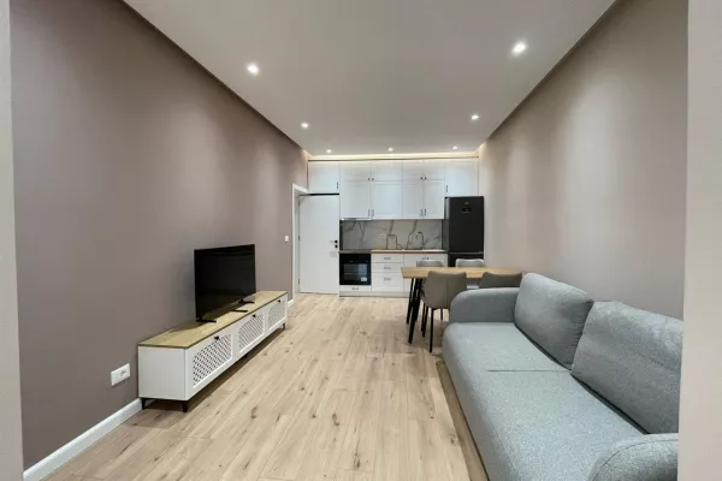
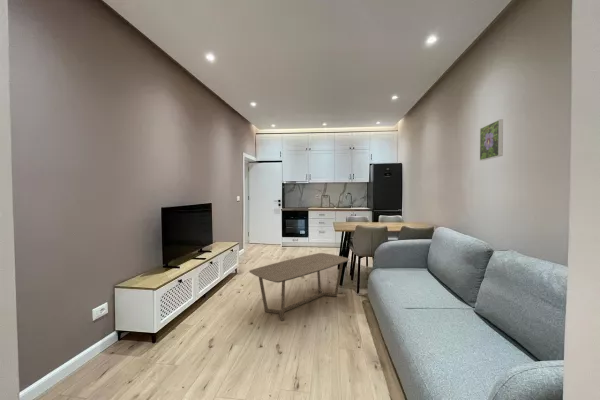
+ coffee table (300, 276)
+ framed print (490, 141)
